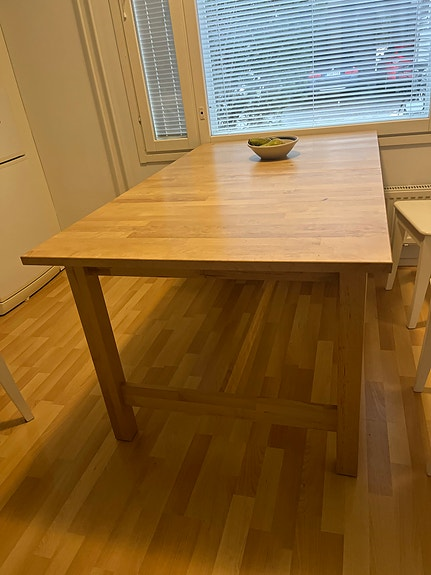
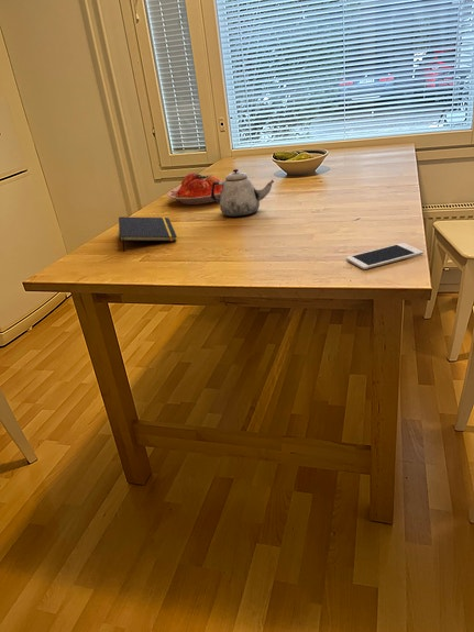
+ plate (201, 185)
+ teapot (242, 190)
+ cell phone (384, 255)
+ notepad (146, 228)
